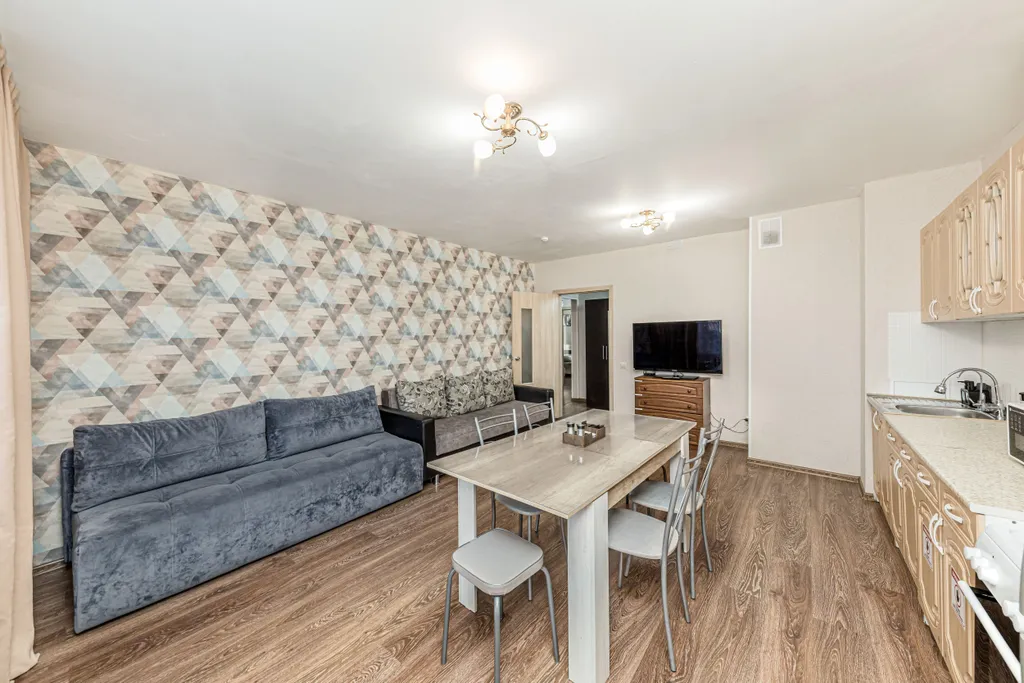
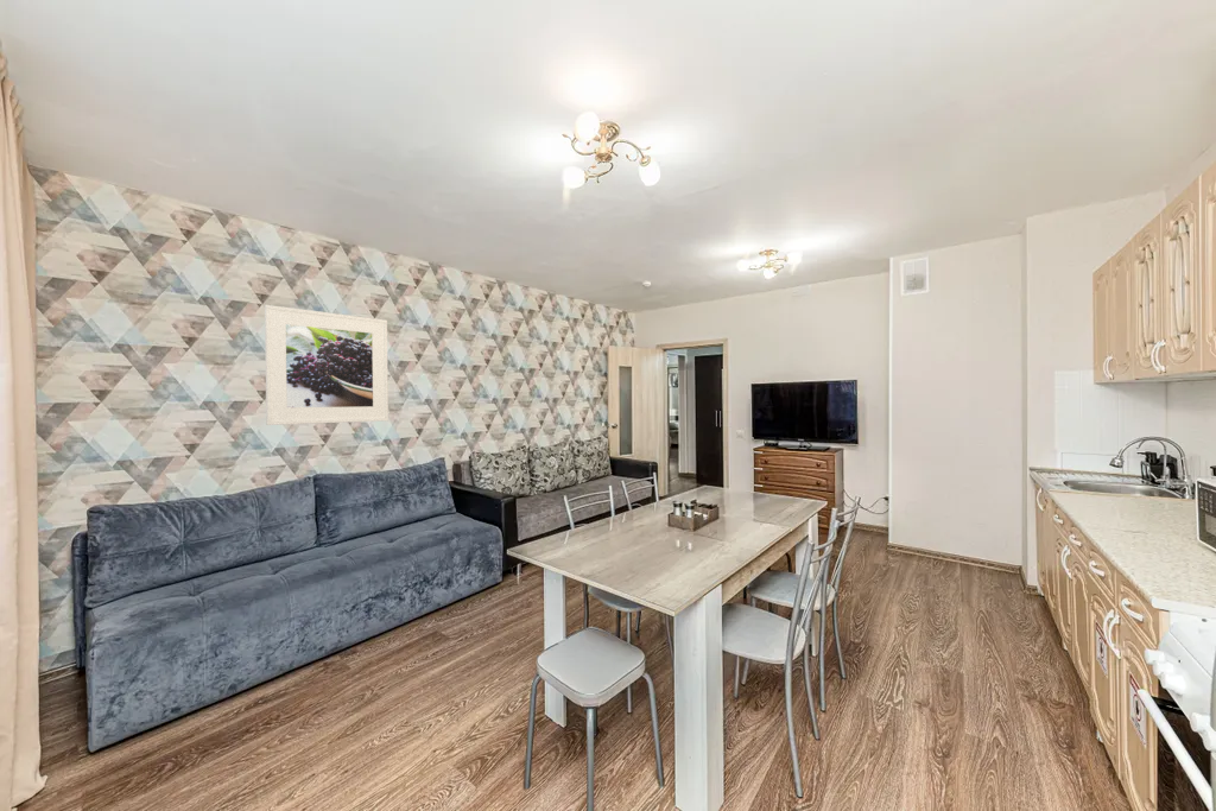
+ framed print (331, 367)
